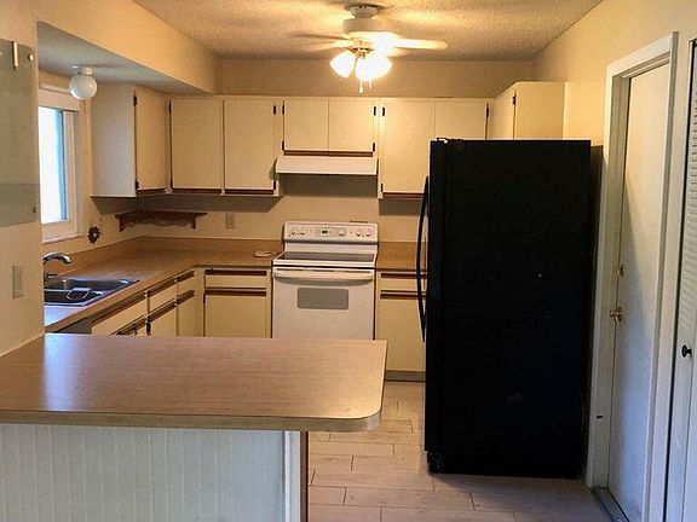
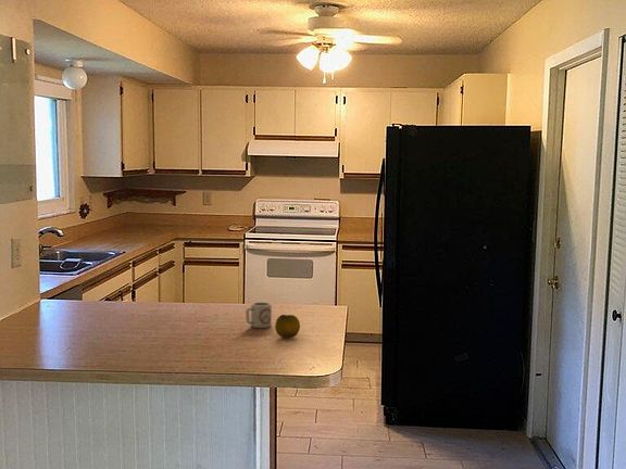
+ fruit (287, 326)
+ cup (258, 315)
